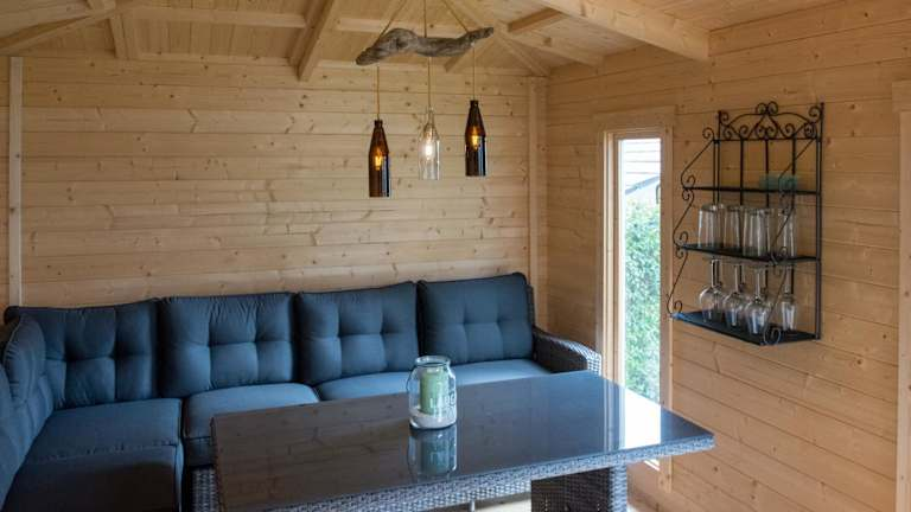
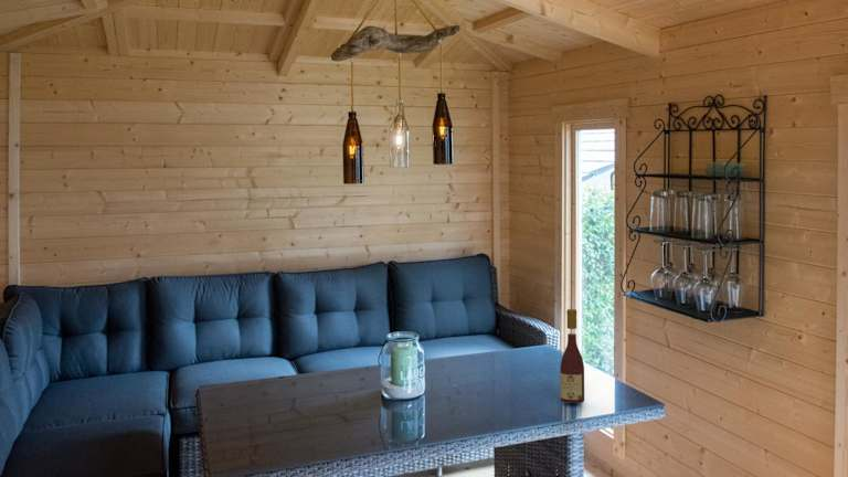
+ wine bottle (572, 356)
